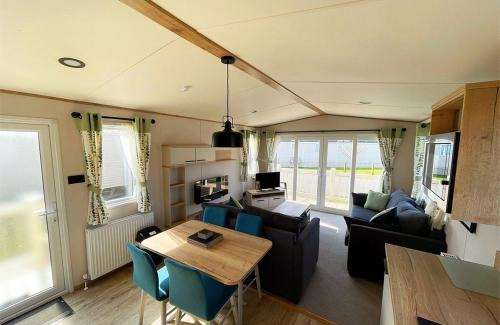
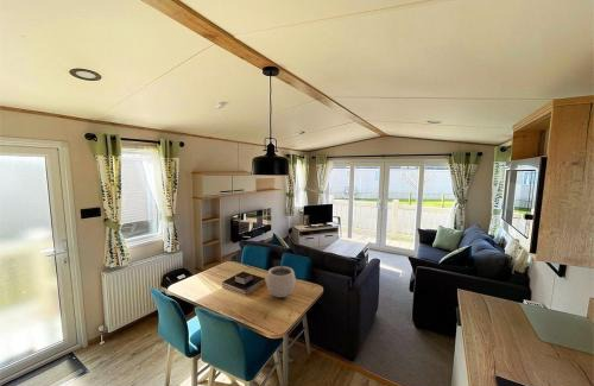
+ plant pot (280, 277)
